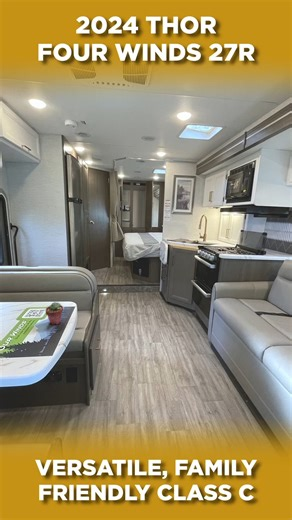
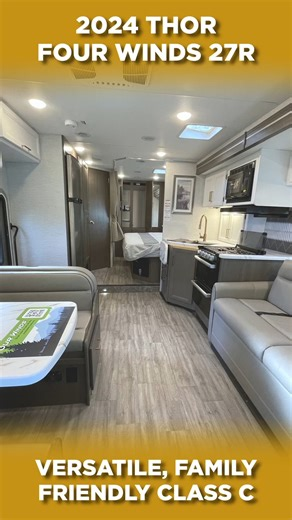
- potted succulent (54, 312)
